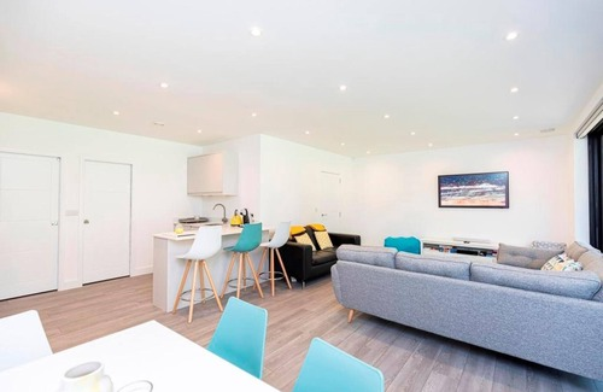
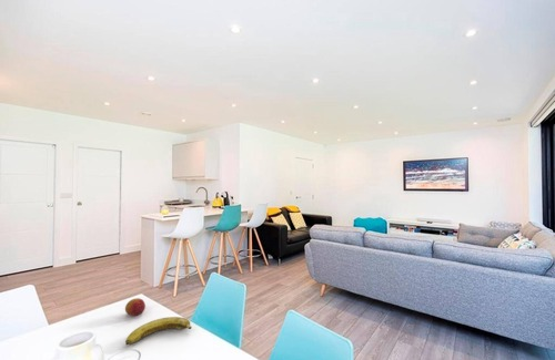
+ fruit (134, 307)
+ banana (162, 329)
